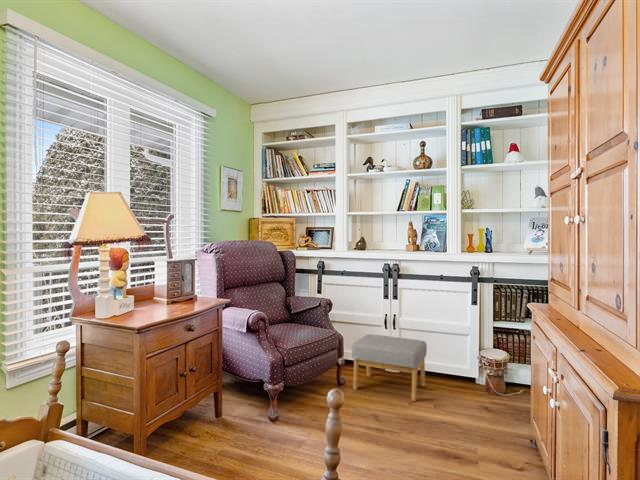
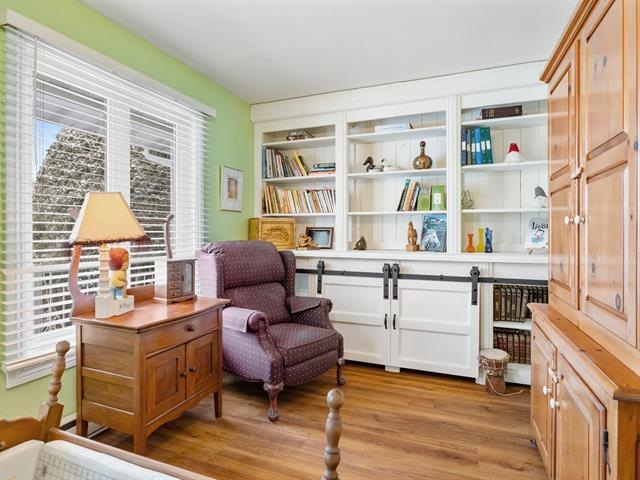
- footstool (389, 363)
